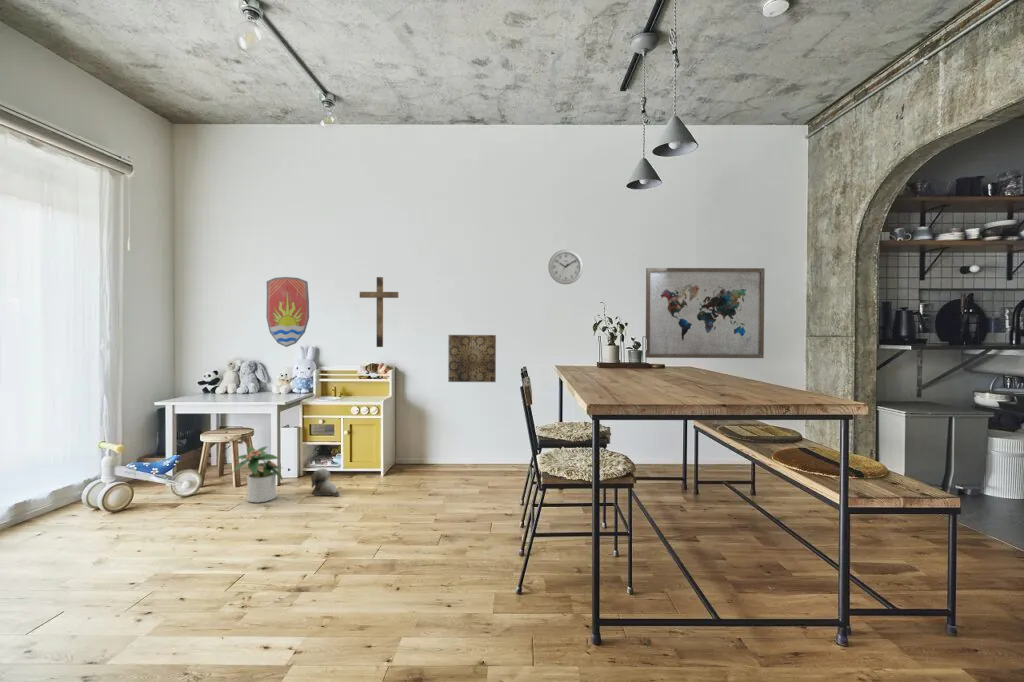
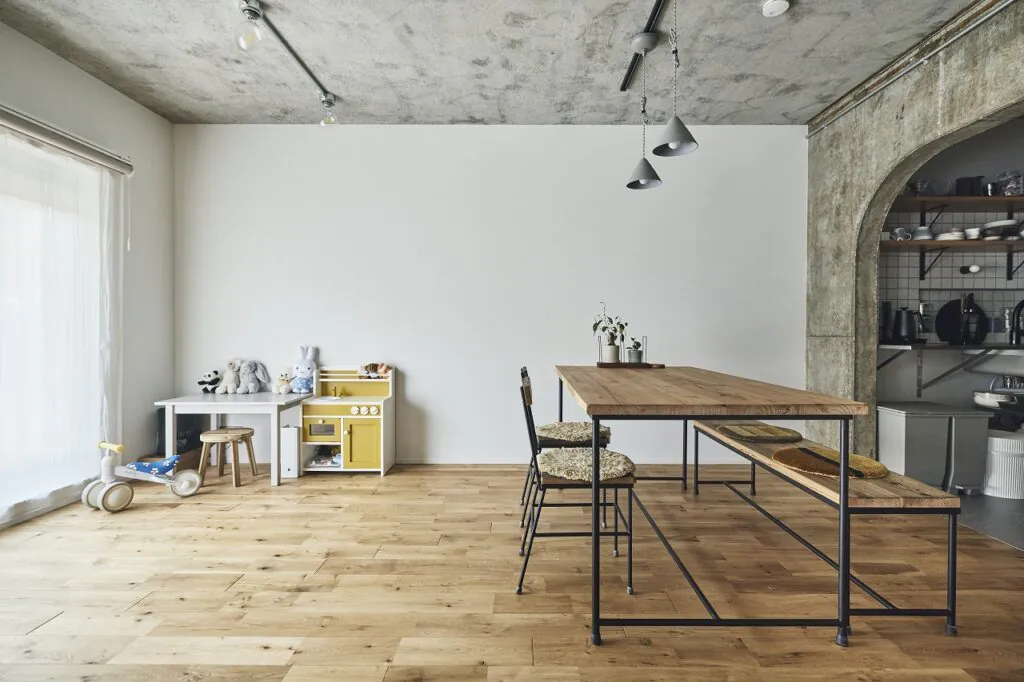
- crucifix (379, 312)
- wall art (472, 358)
- wall clock (565, 266)
- potted plant (258, 474)
- plush toy (327, 481)
- decorative shield (286, 312)
- wall art (704, 313)
